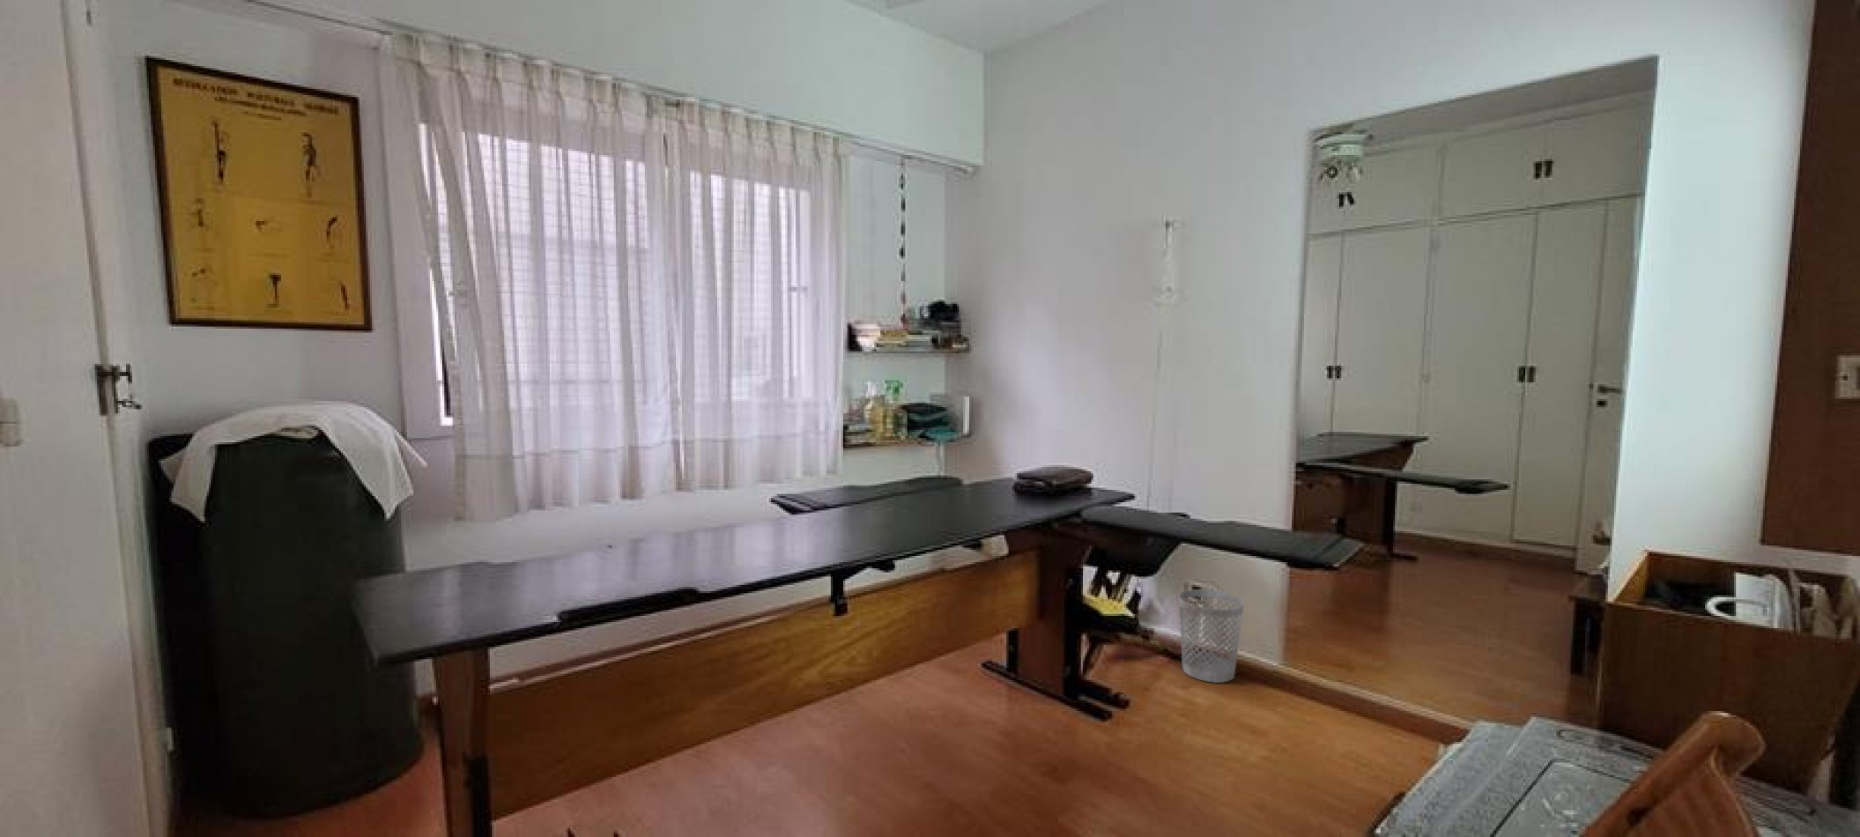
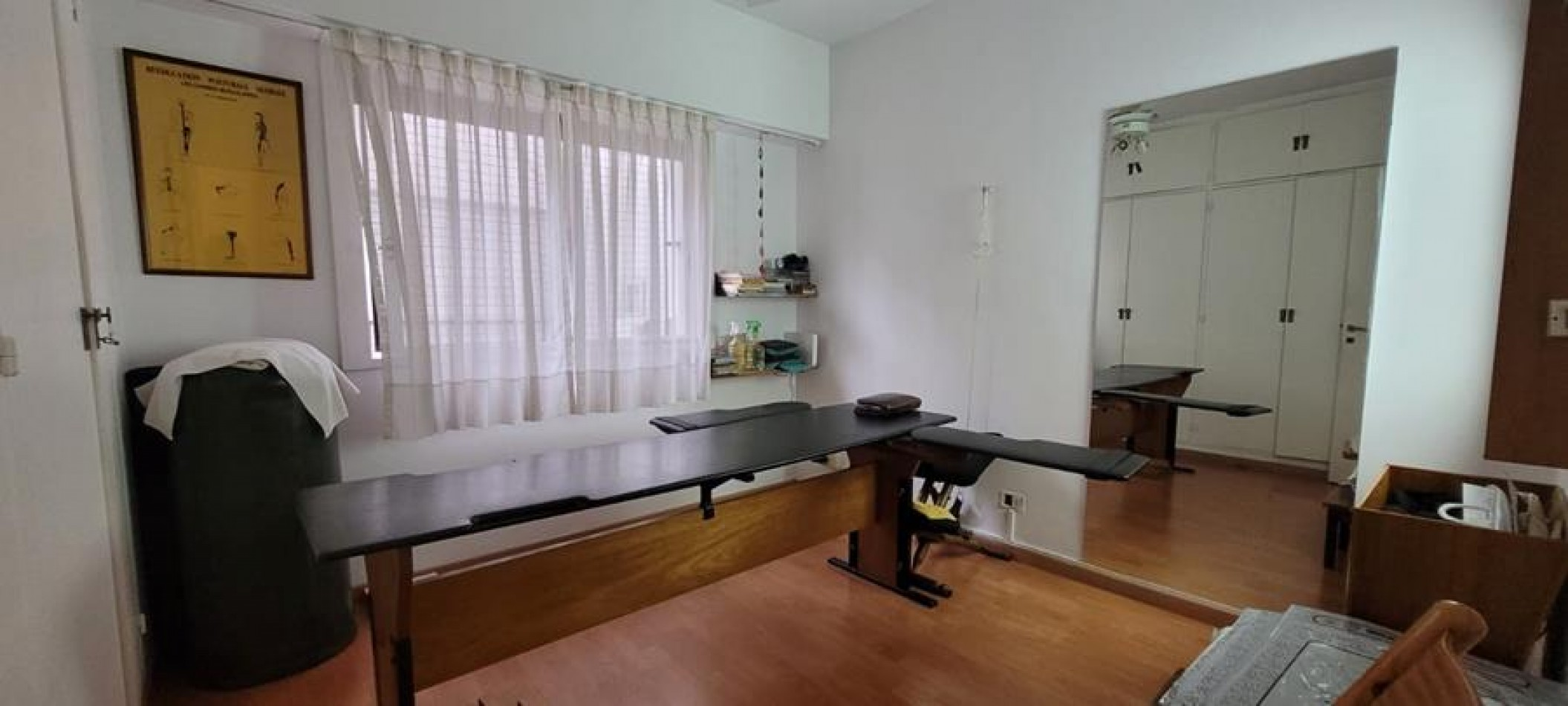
- wastebasket (1209, 635)
